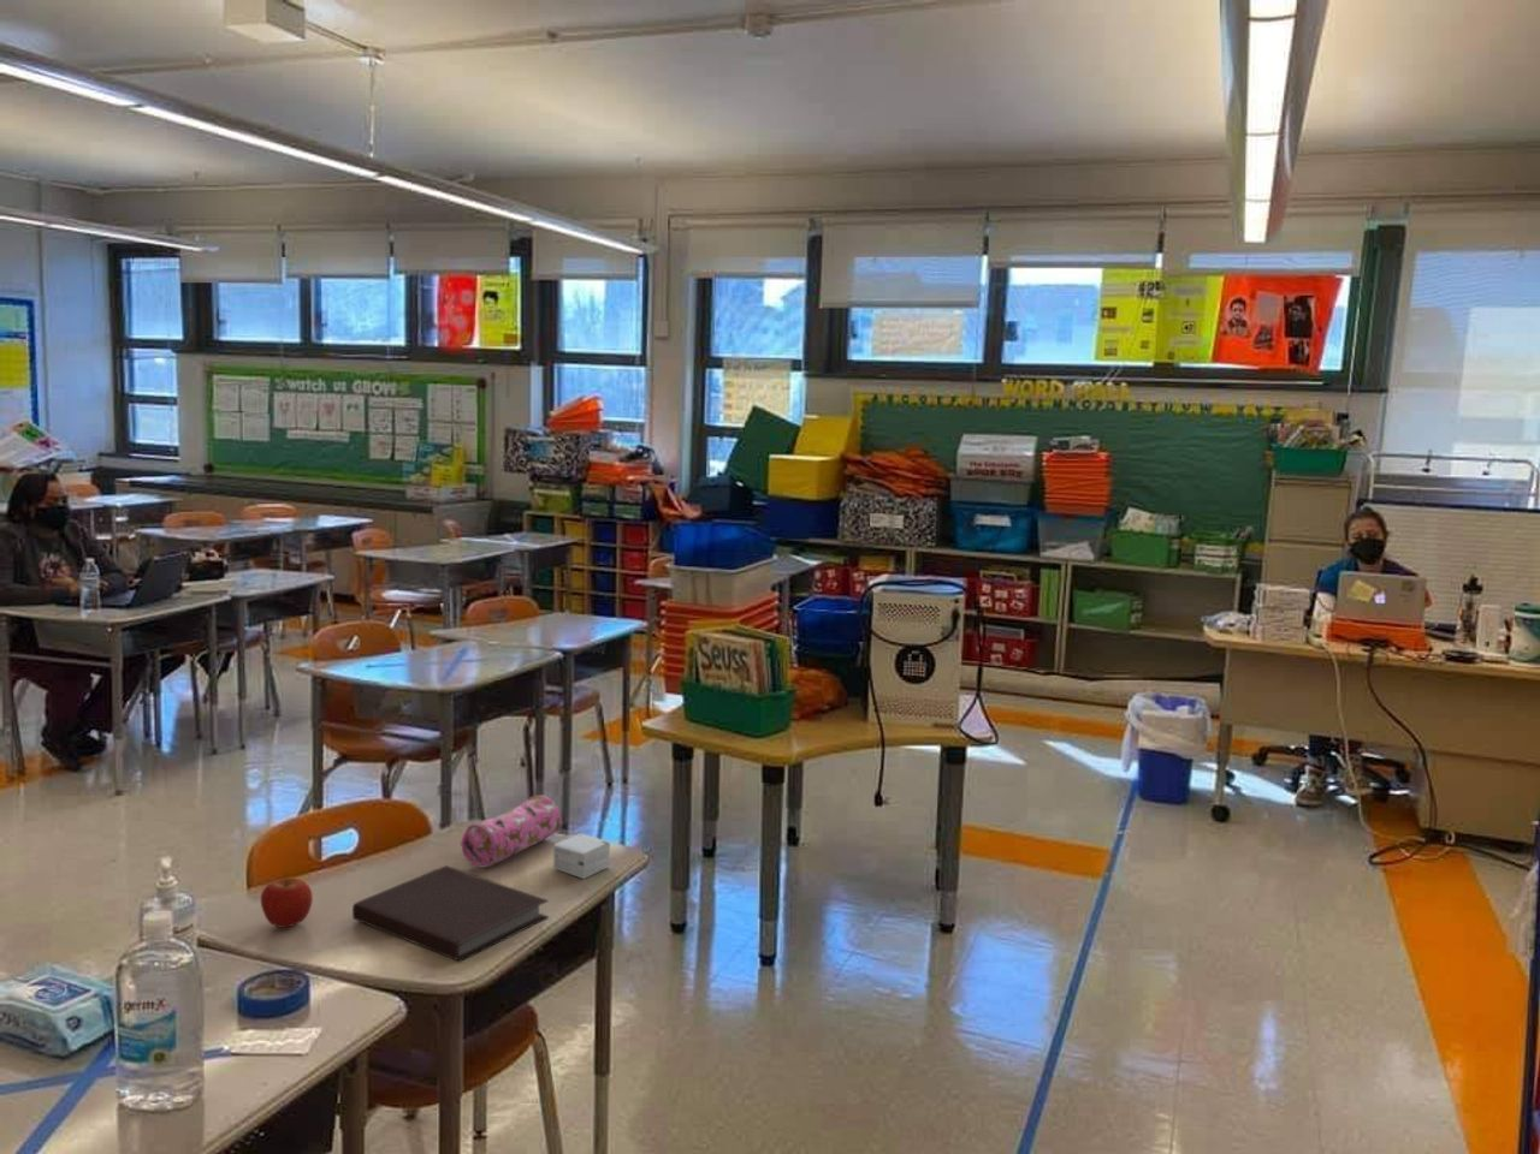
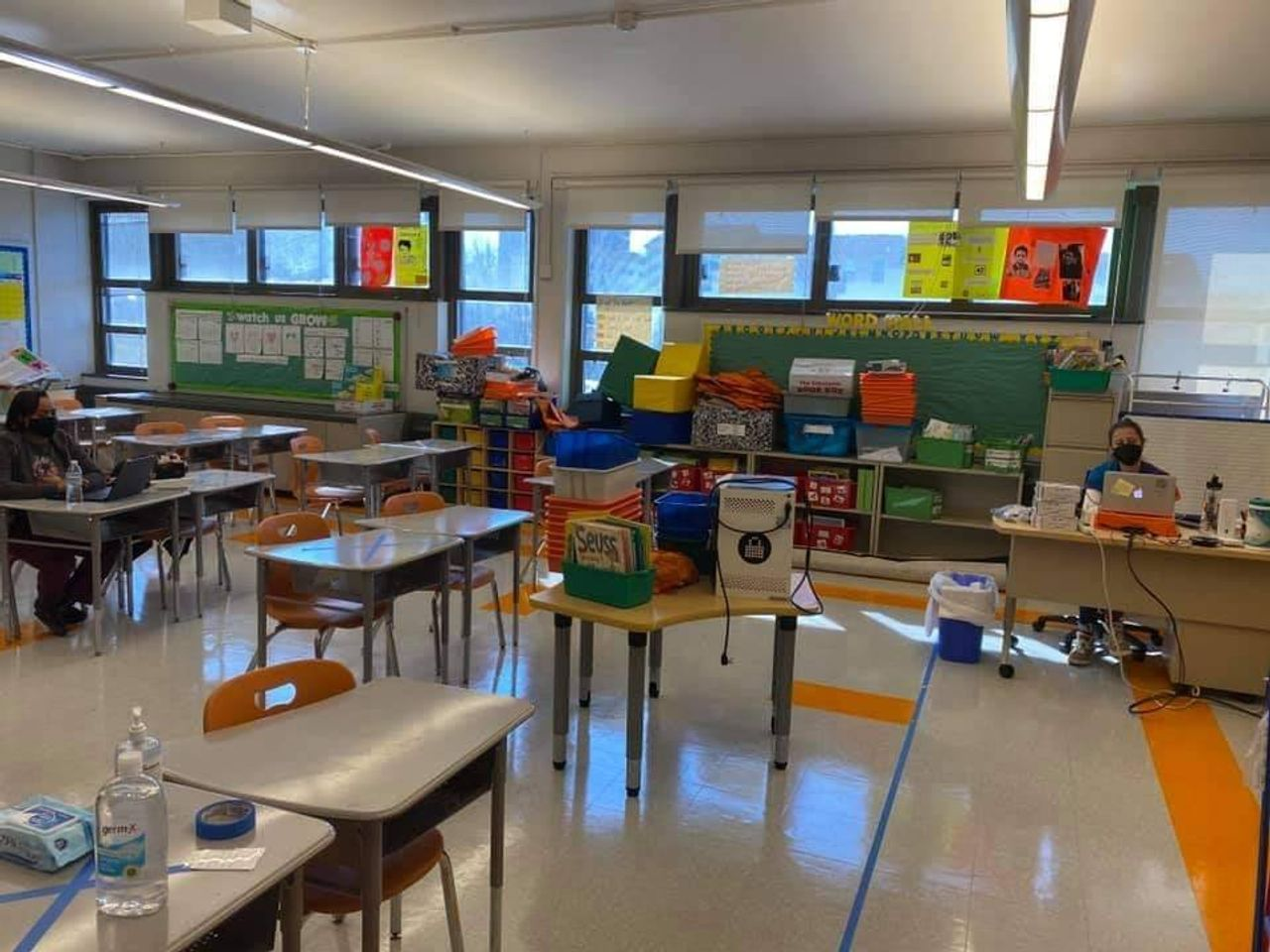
- pencil case (512, 829)
- small box (581, 855)
- apple (286, 902)
- notebook (451, 910)
